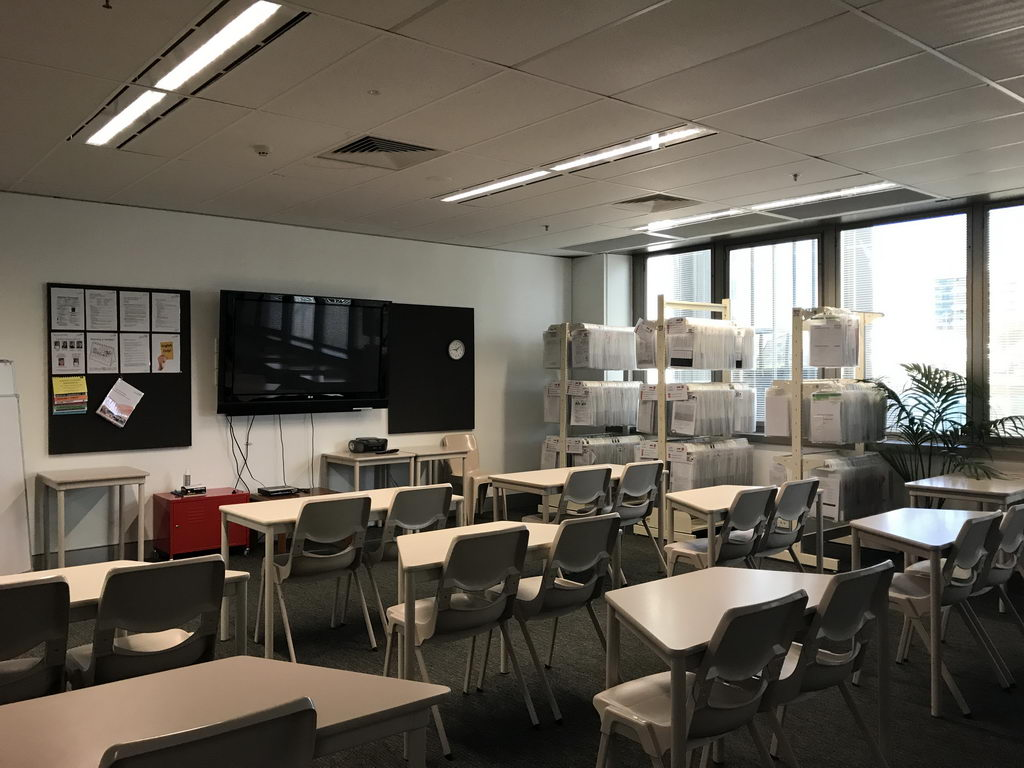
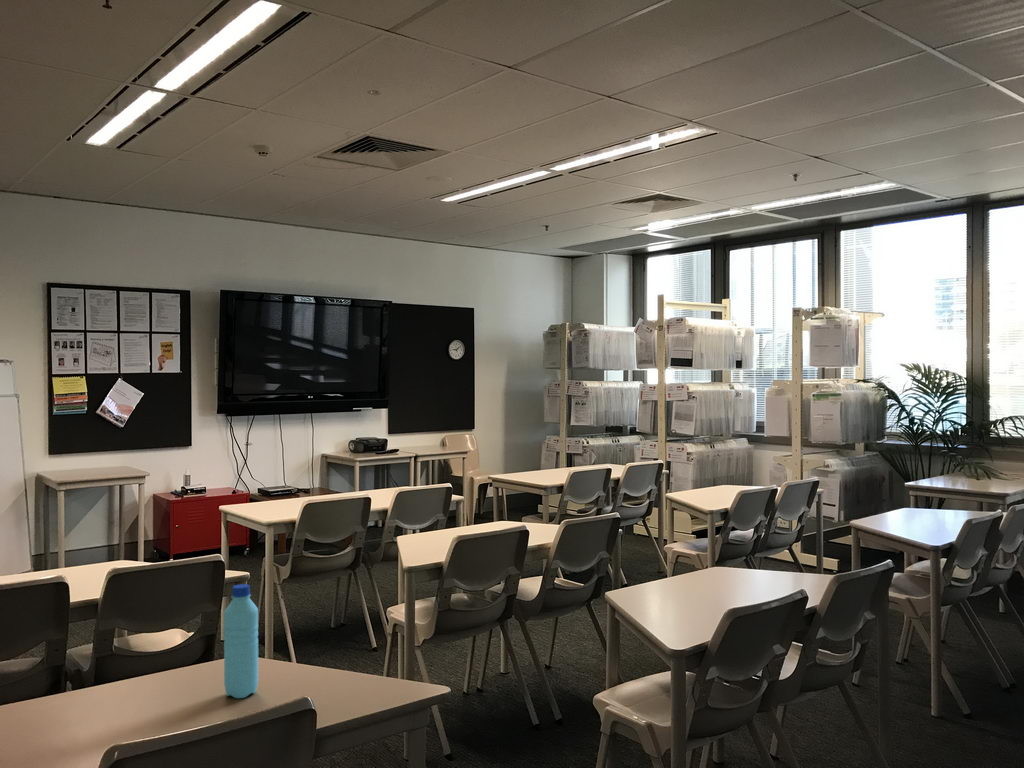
+ water bottle (241, 639)
